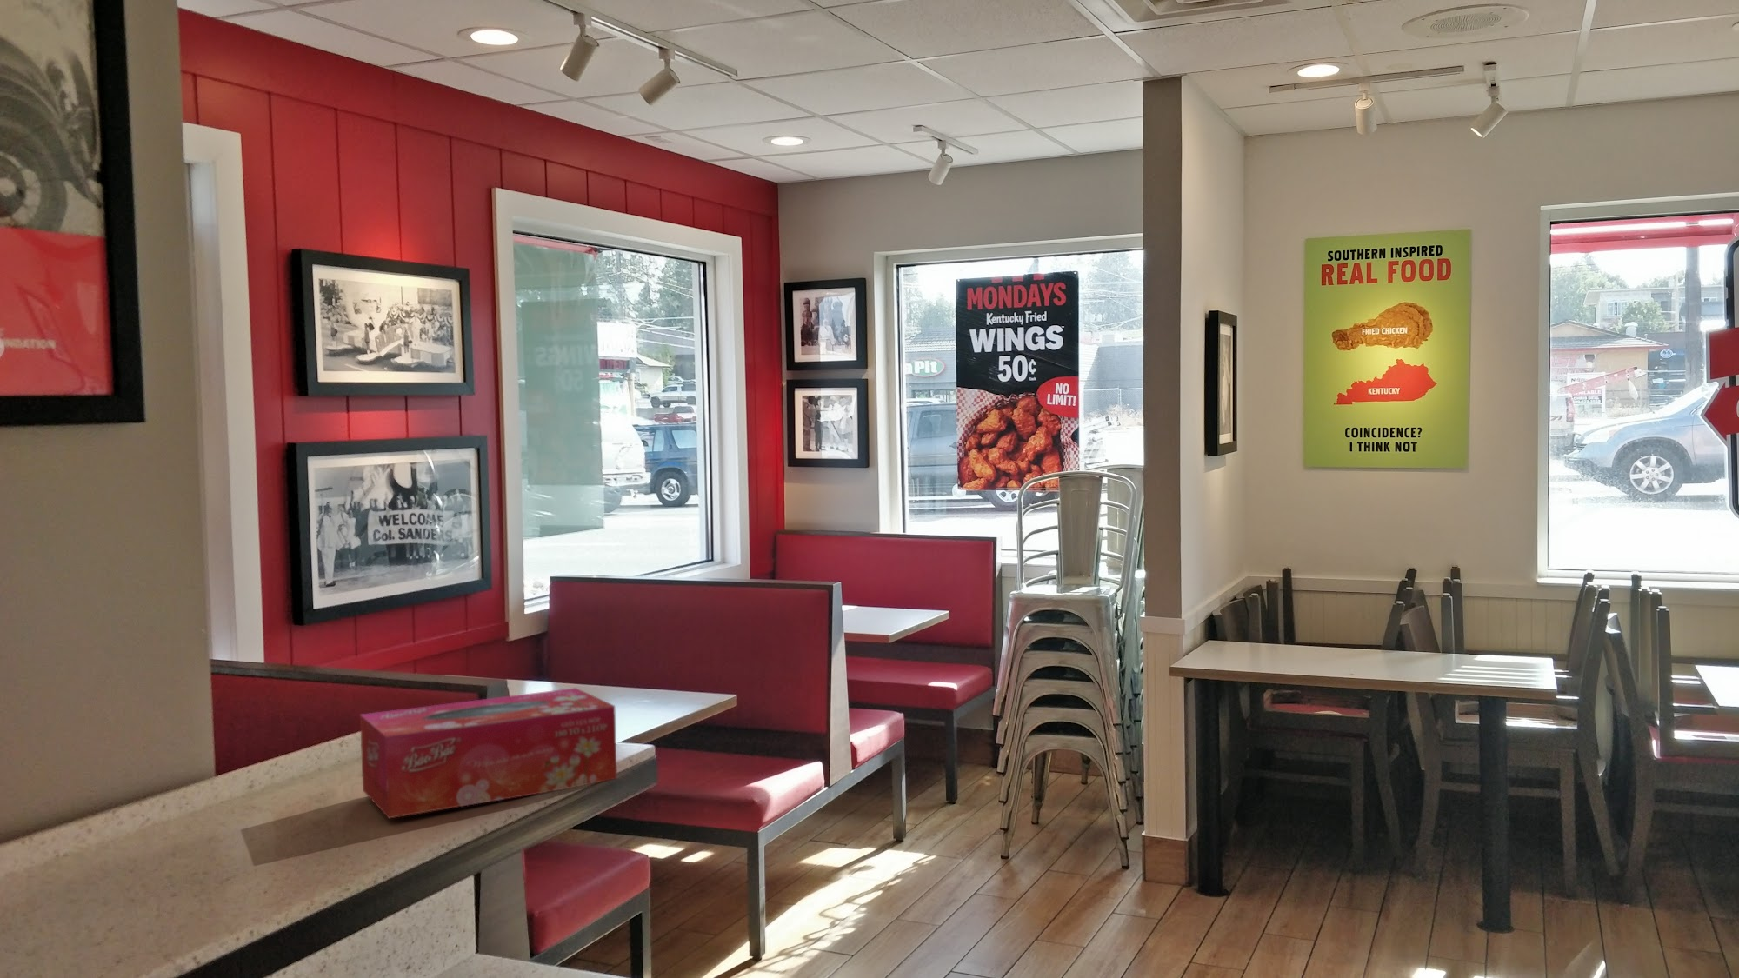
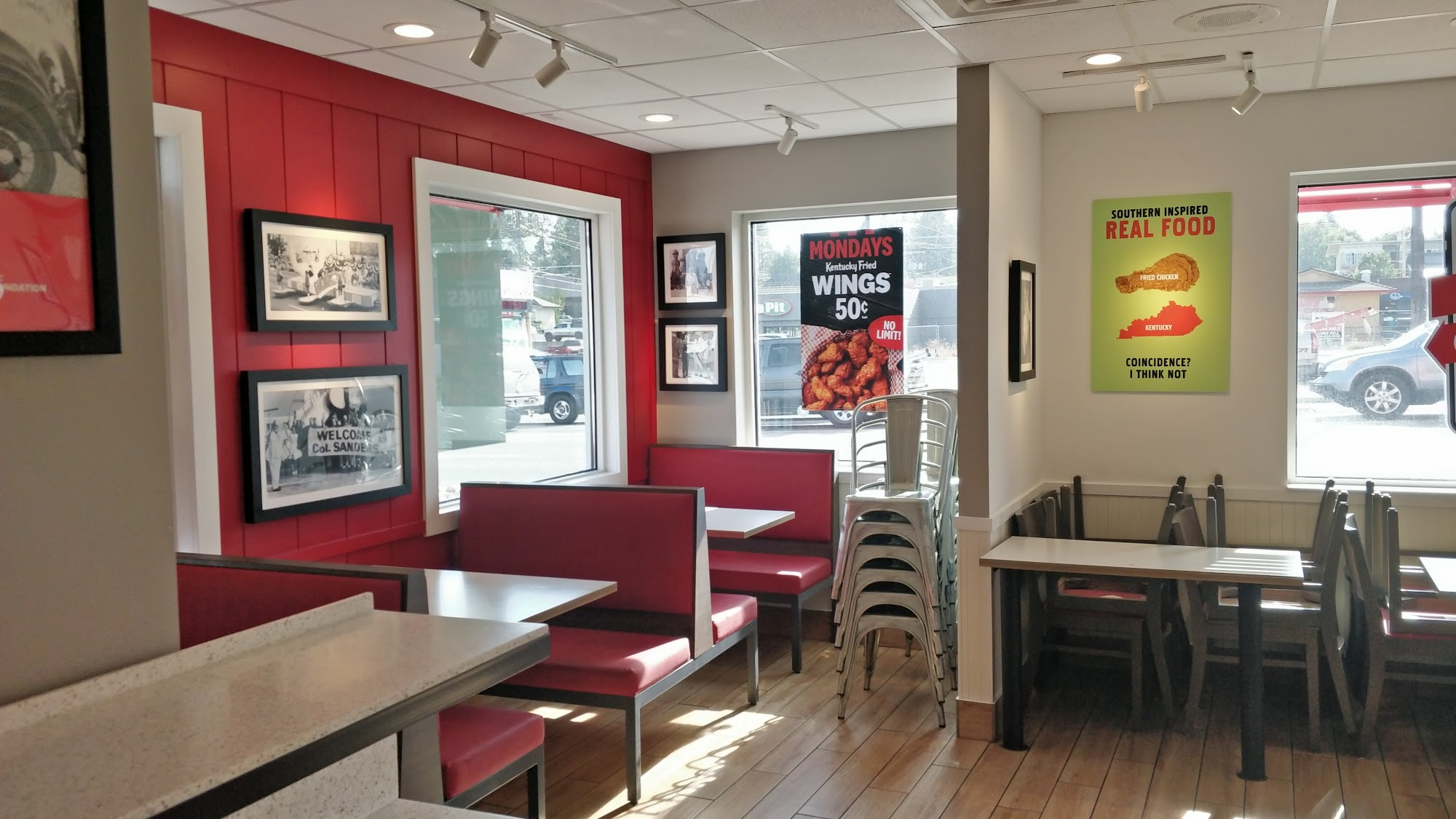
- tissue box (490, 748)
